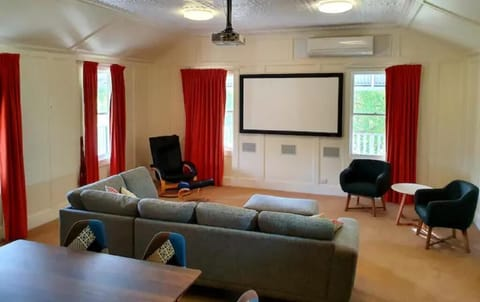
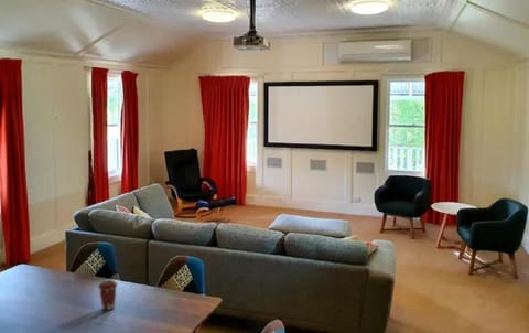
+ coffee cup (108, 294)
